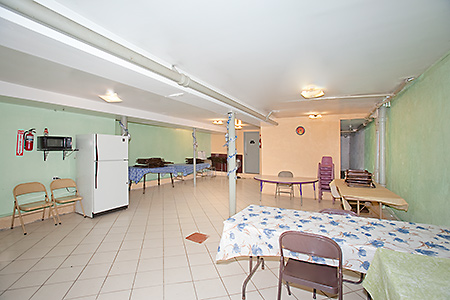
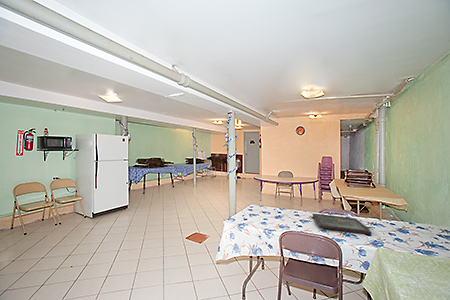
+ board game (338, 222)
